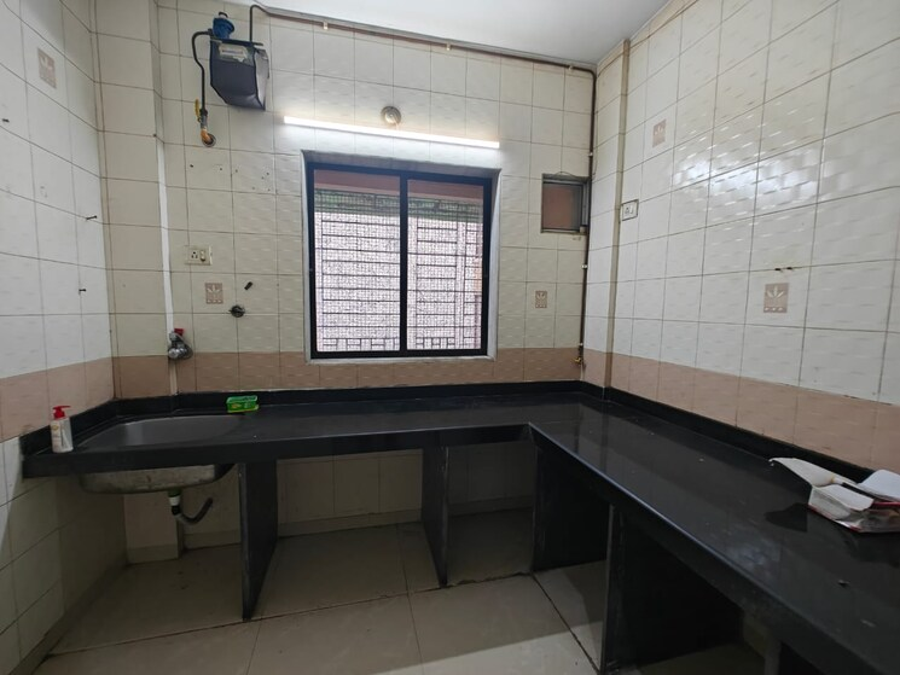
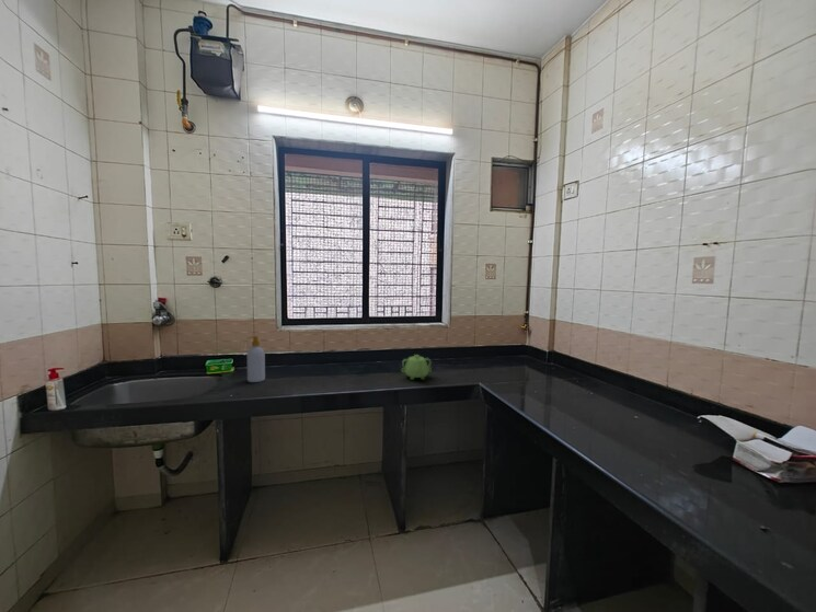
+ teapot (416, 366)
+ soap bottle (255, 358)
